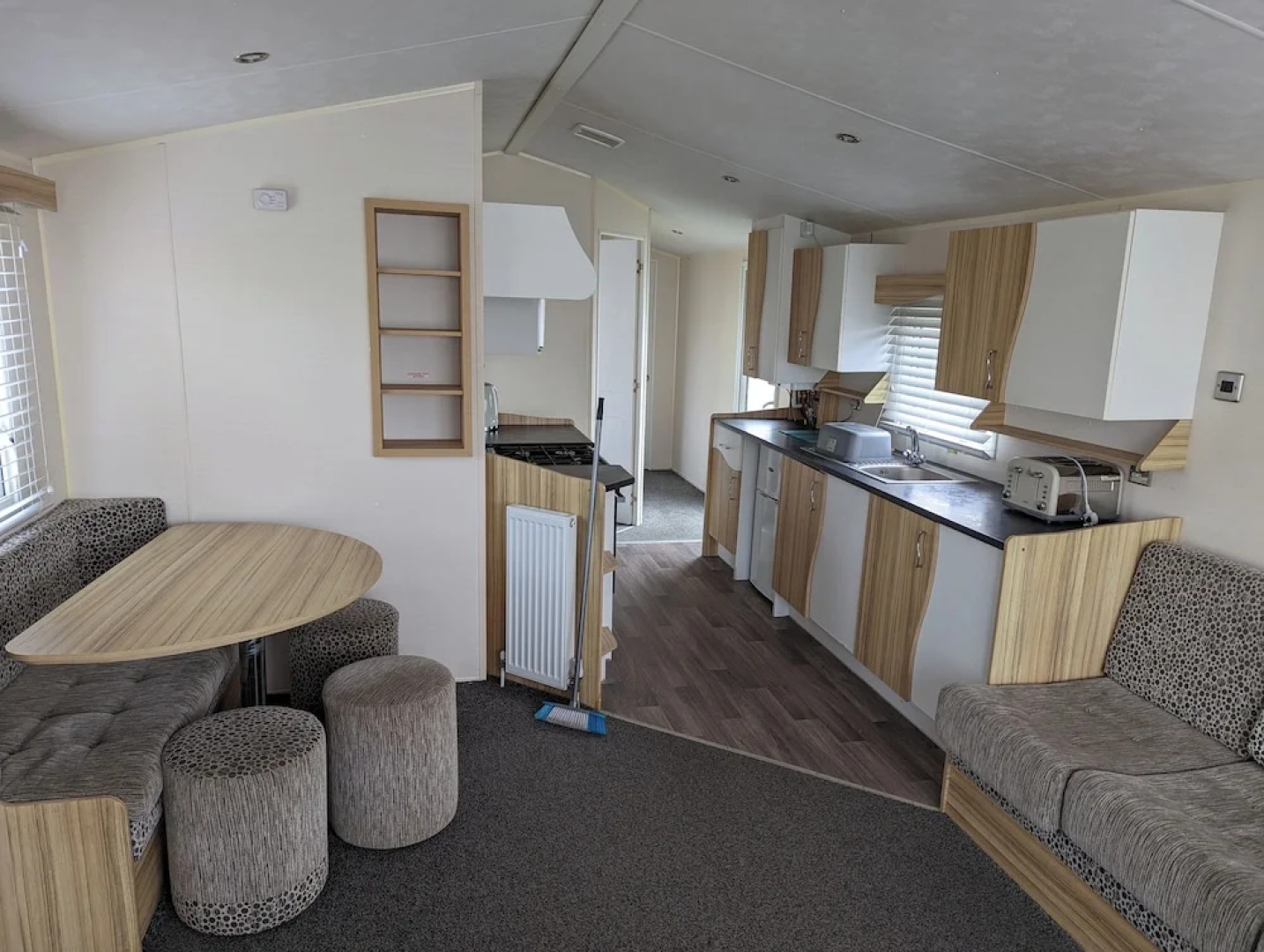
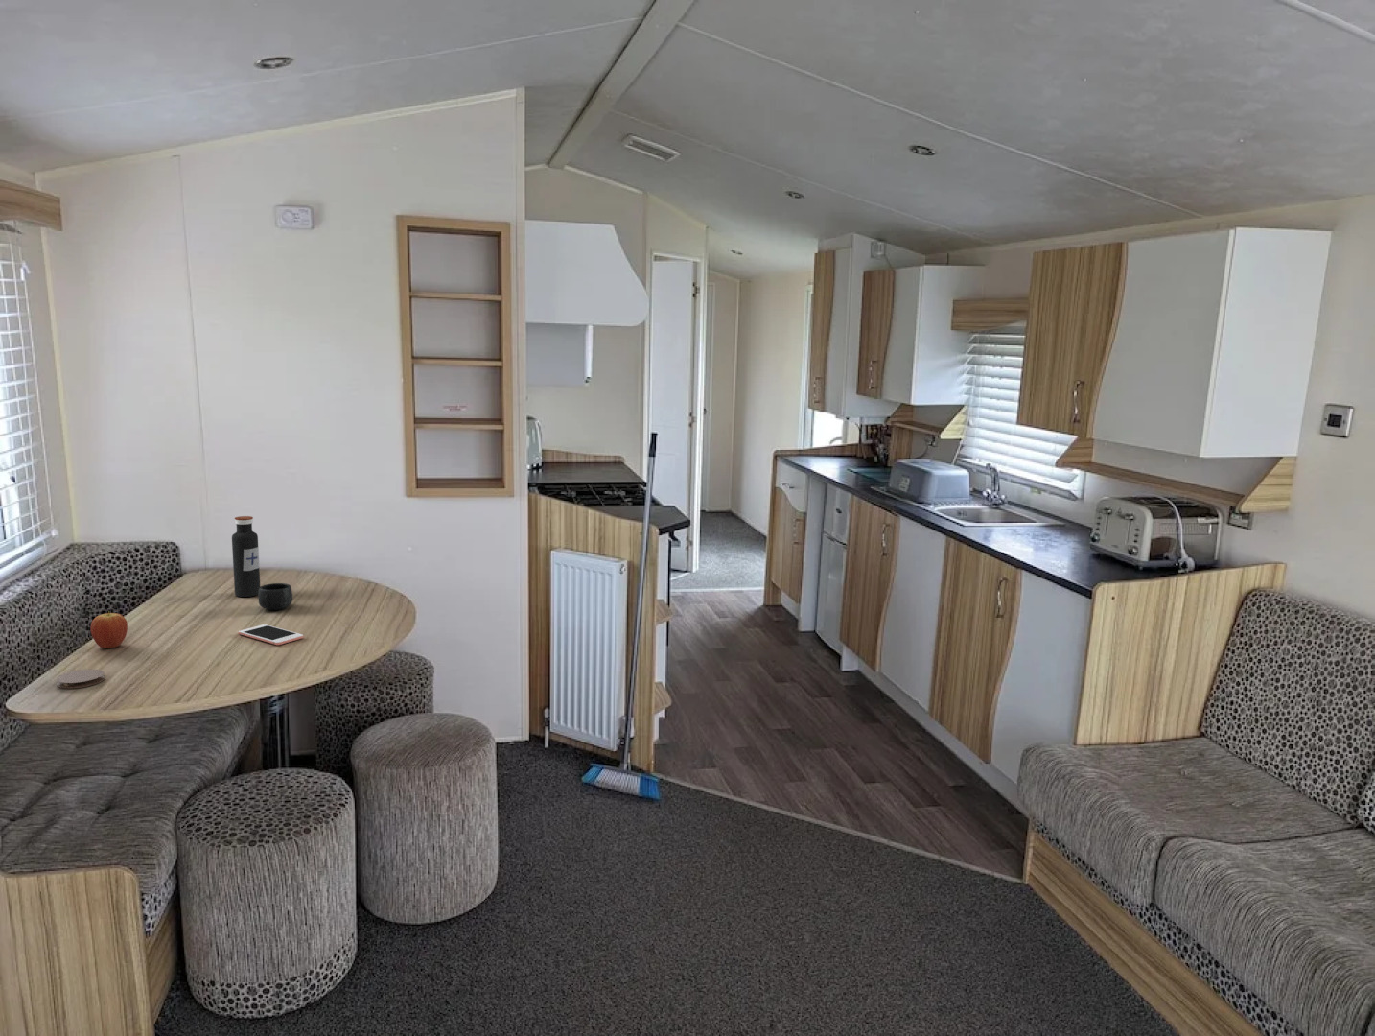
+ coaster (80, 678)
+ mug (273, 597)
+ fruit (109, 628)
+ water bottle (246, 555)
+ cell phone (271, 634)
